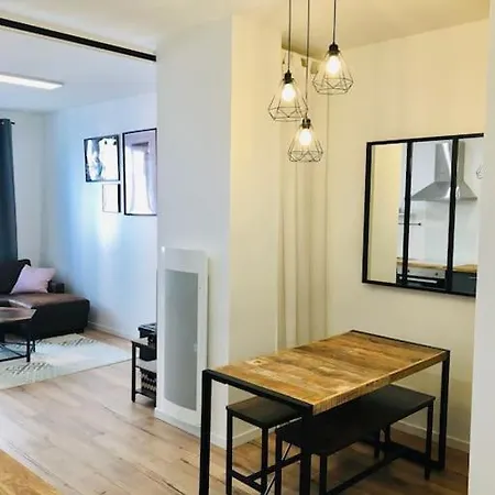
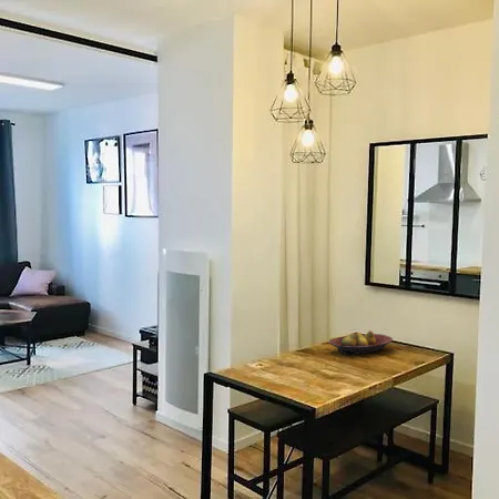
+ fruit bowl (360, 340)
